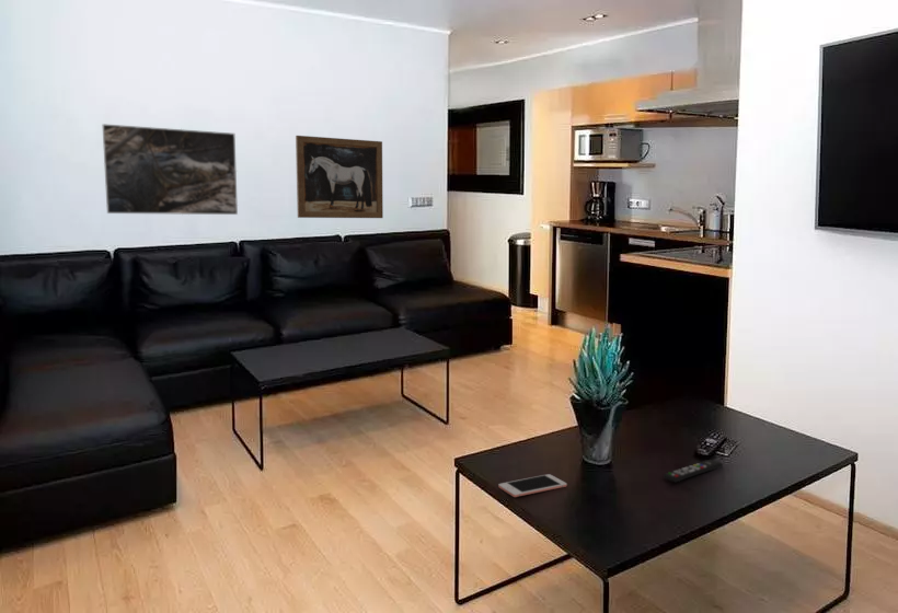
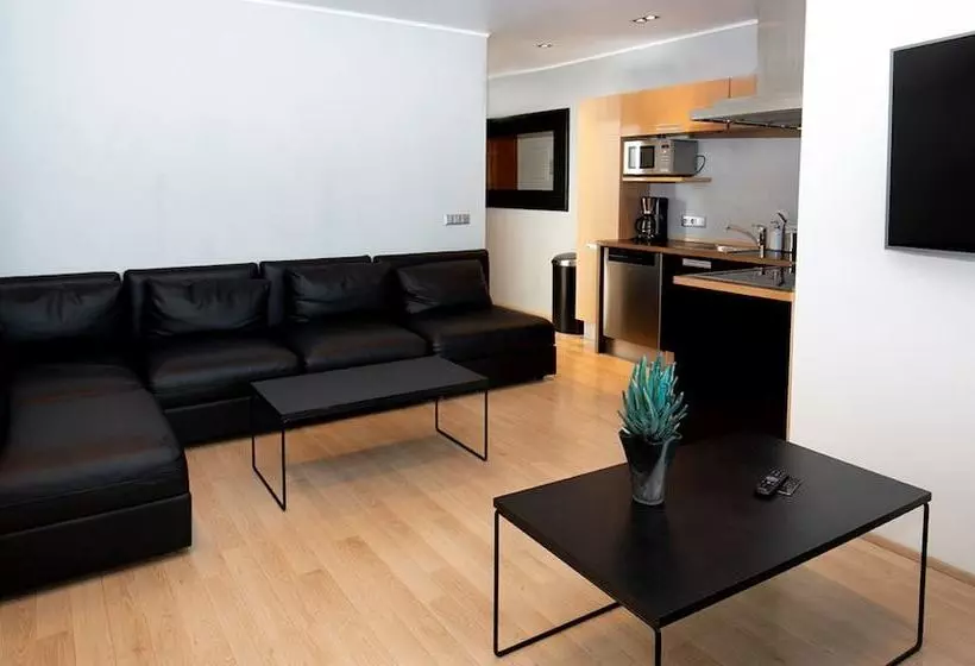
- remote control (693, 470)
- wall art (341, 178)
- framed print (173, 172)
- cell phone (532, 485)
